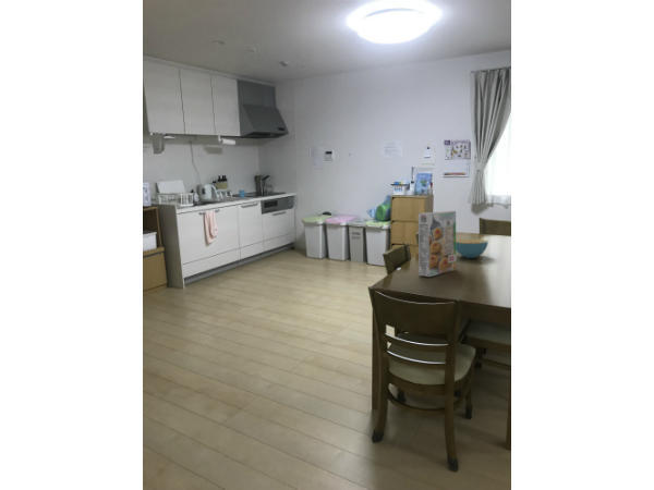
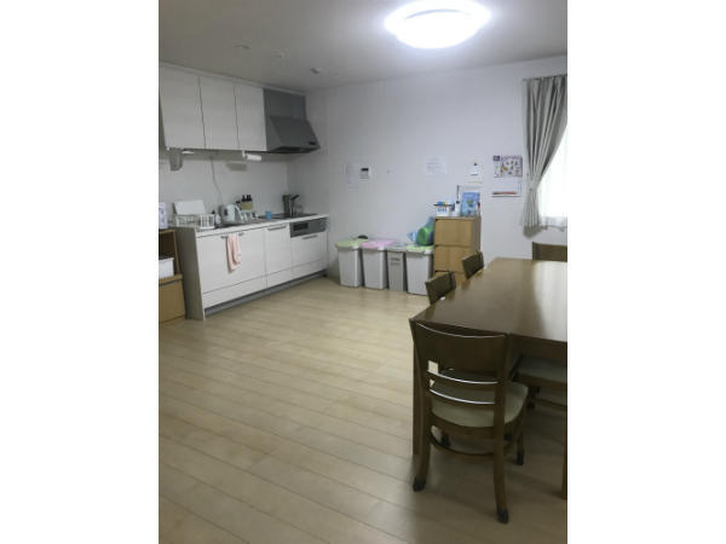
- cereal box (437, 242)
- cereal bowl (470, 248)
